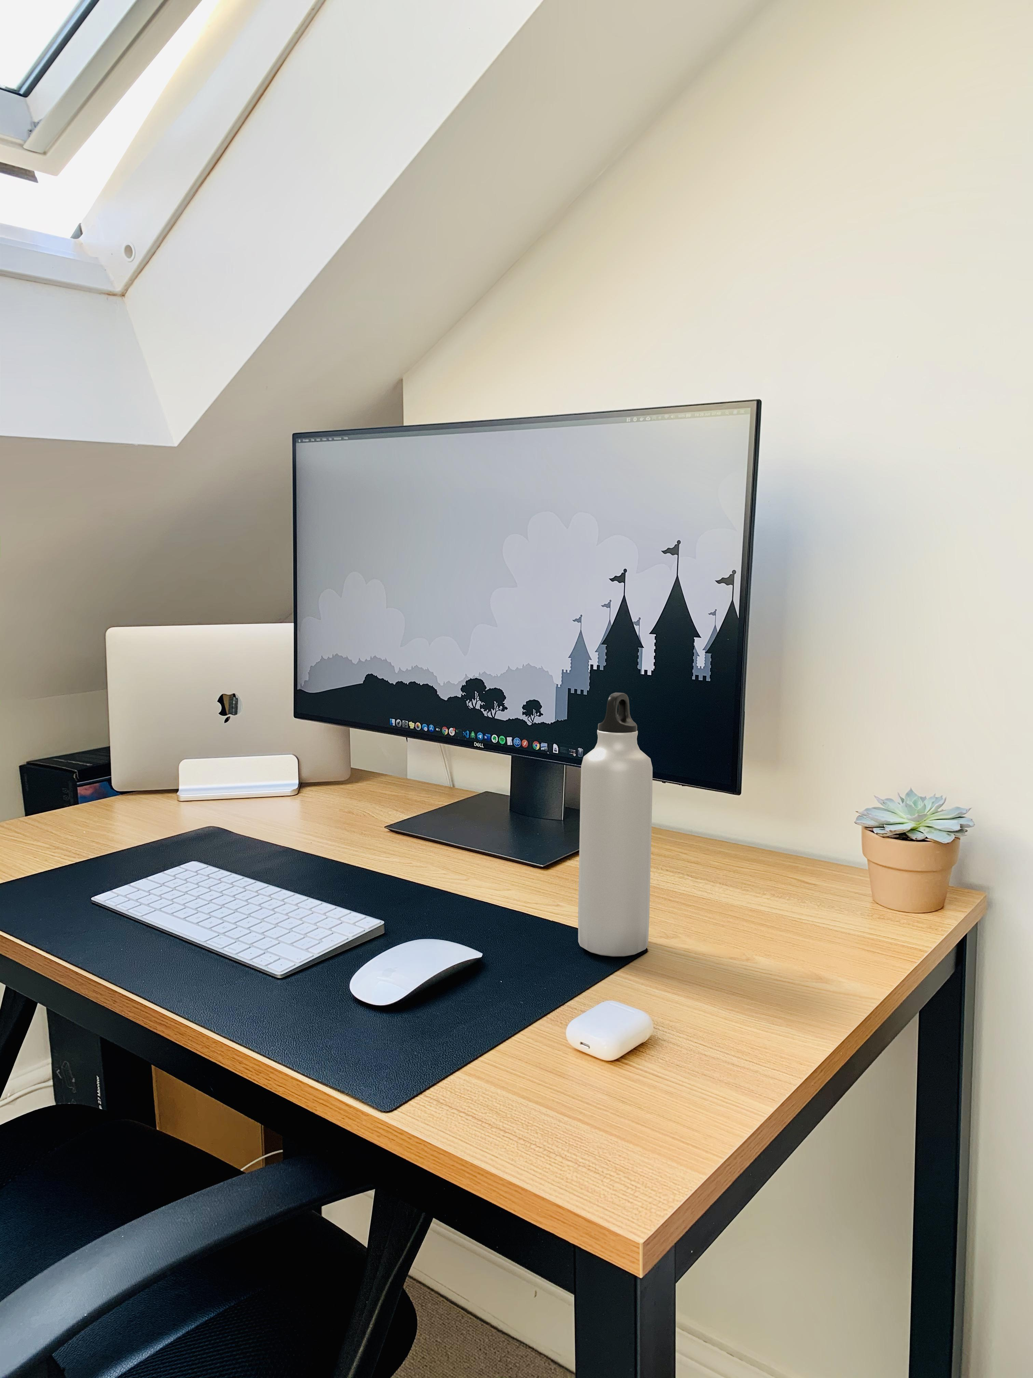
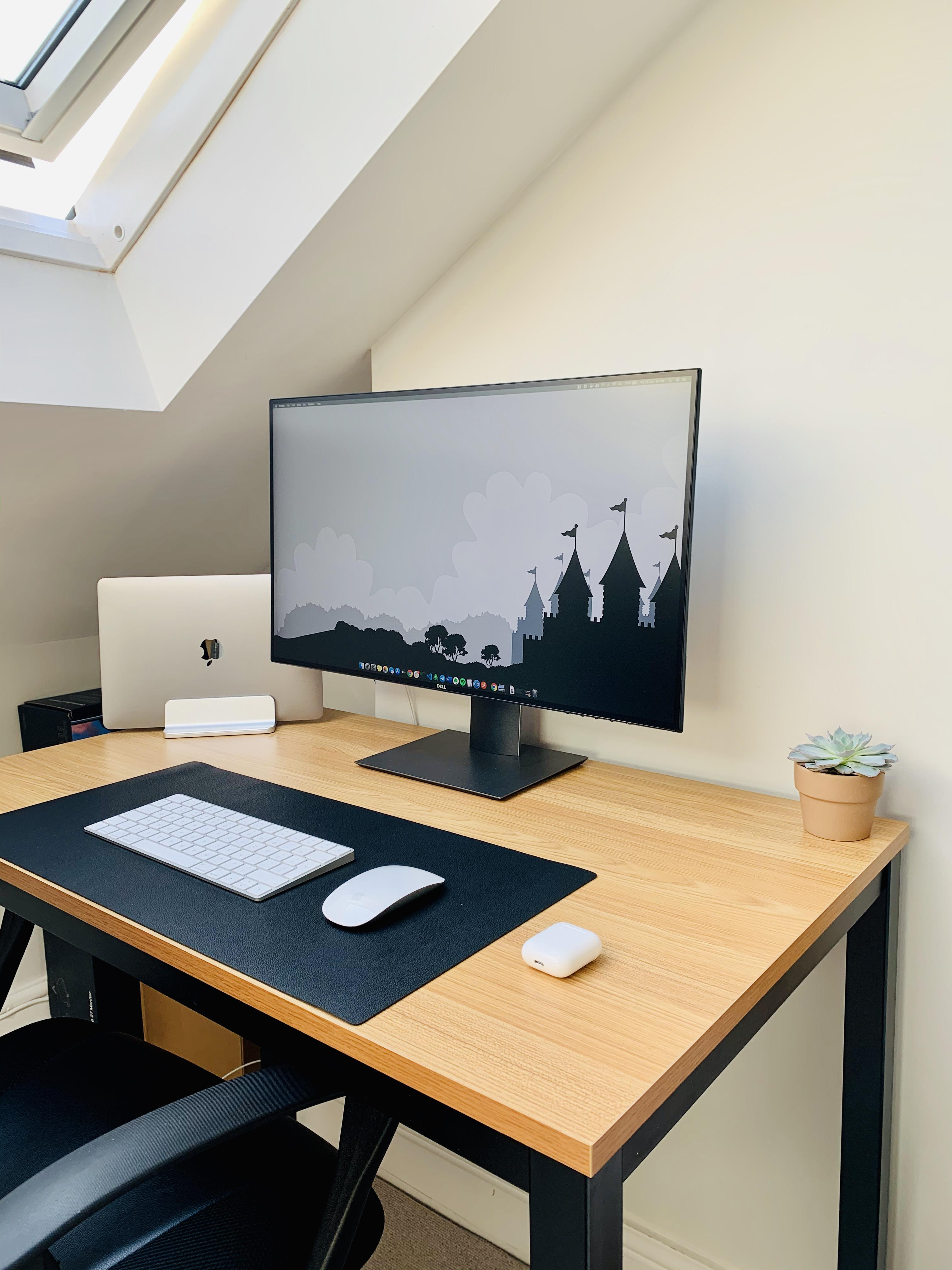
- water bottle (615, 820)
